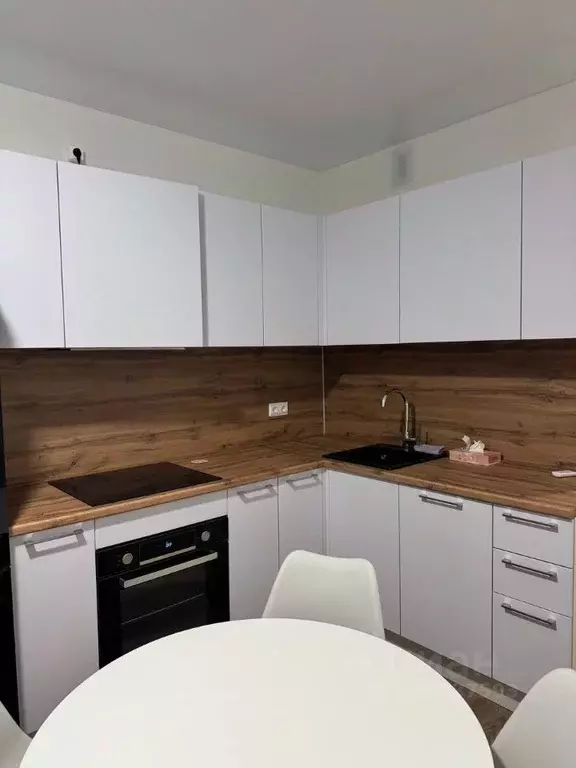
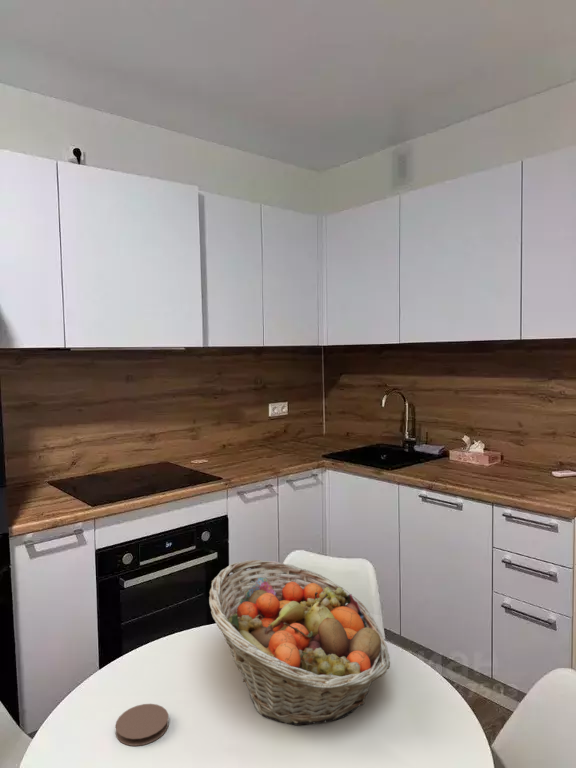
+ coaster (142, 723)
+ fruit basket (297, 629)
